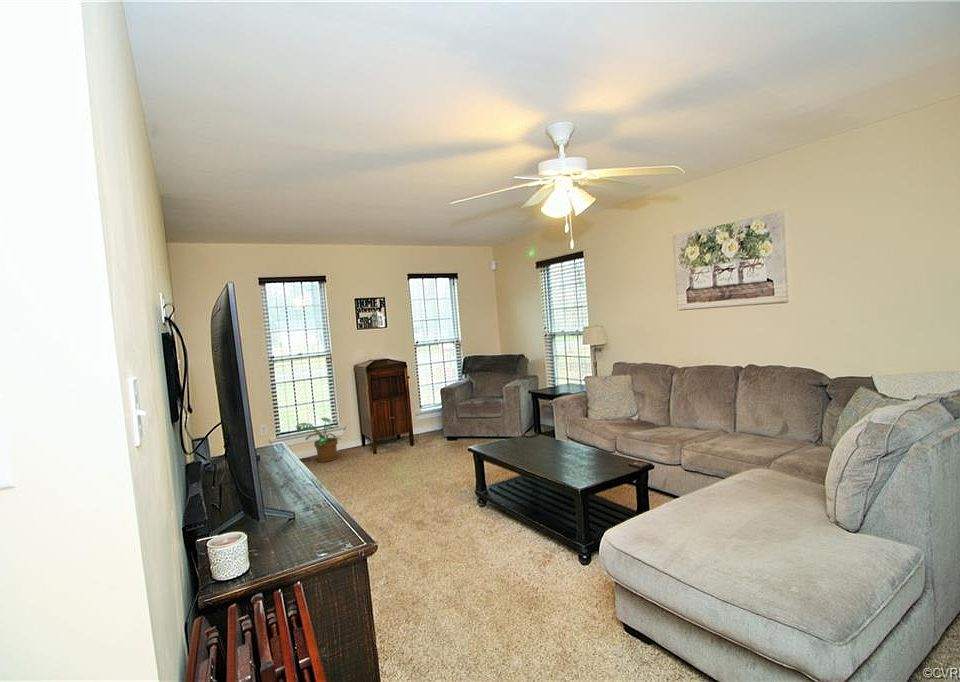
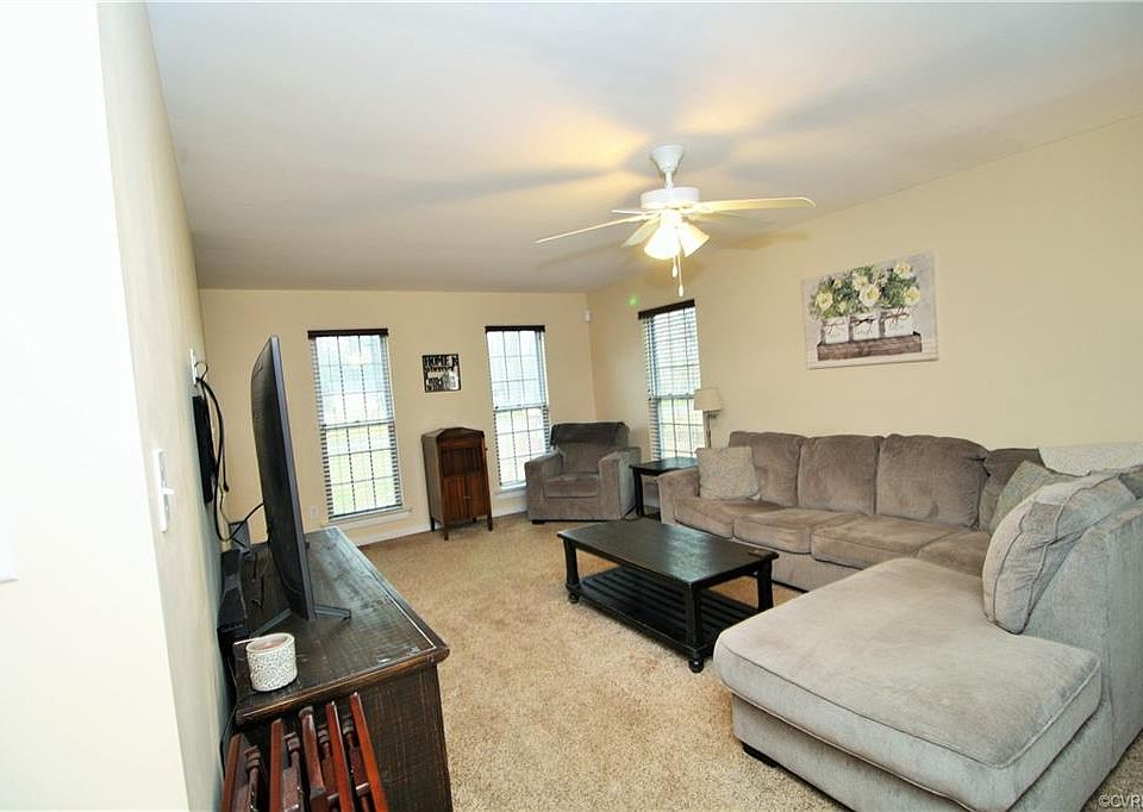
- potted plant (318, 440)
